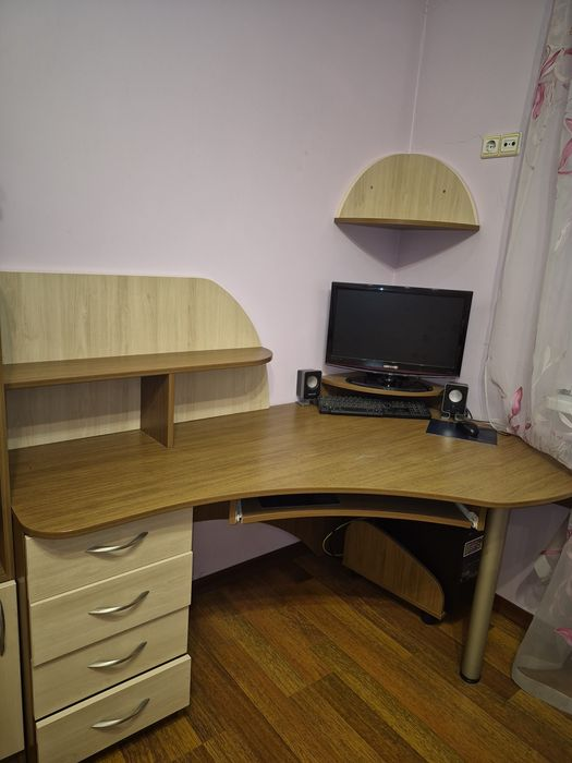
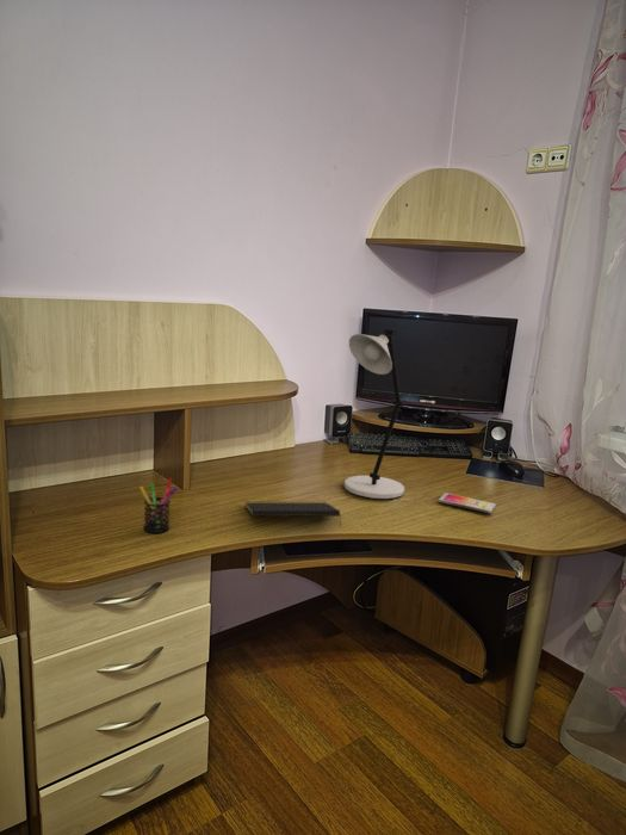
+ pen holder (156, 503)
+ desk lamp (391, 416)
+ smartphone (466, 502)
+ notepad (291, 508)
